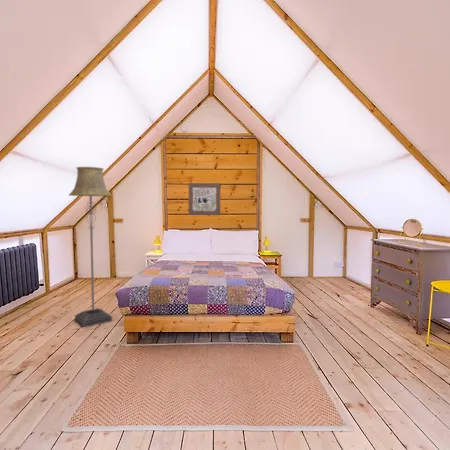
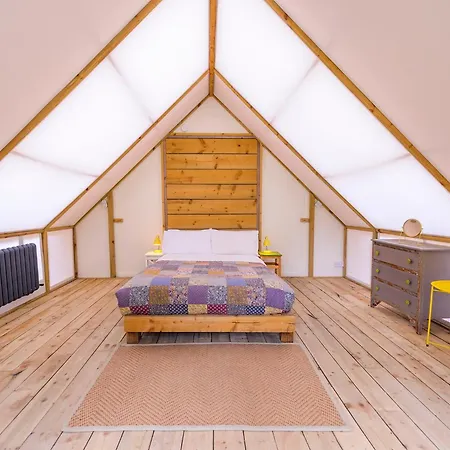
- wall art (204, 199)
- floor lamp (91, 245)
